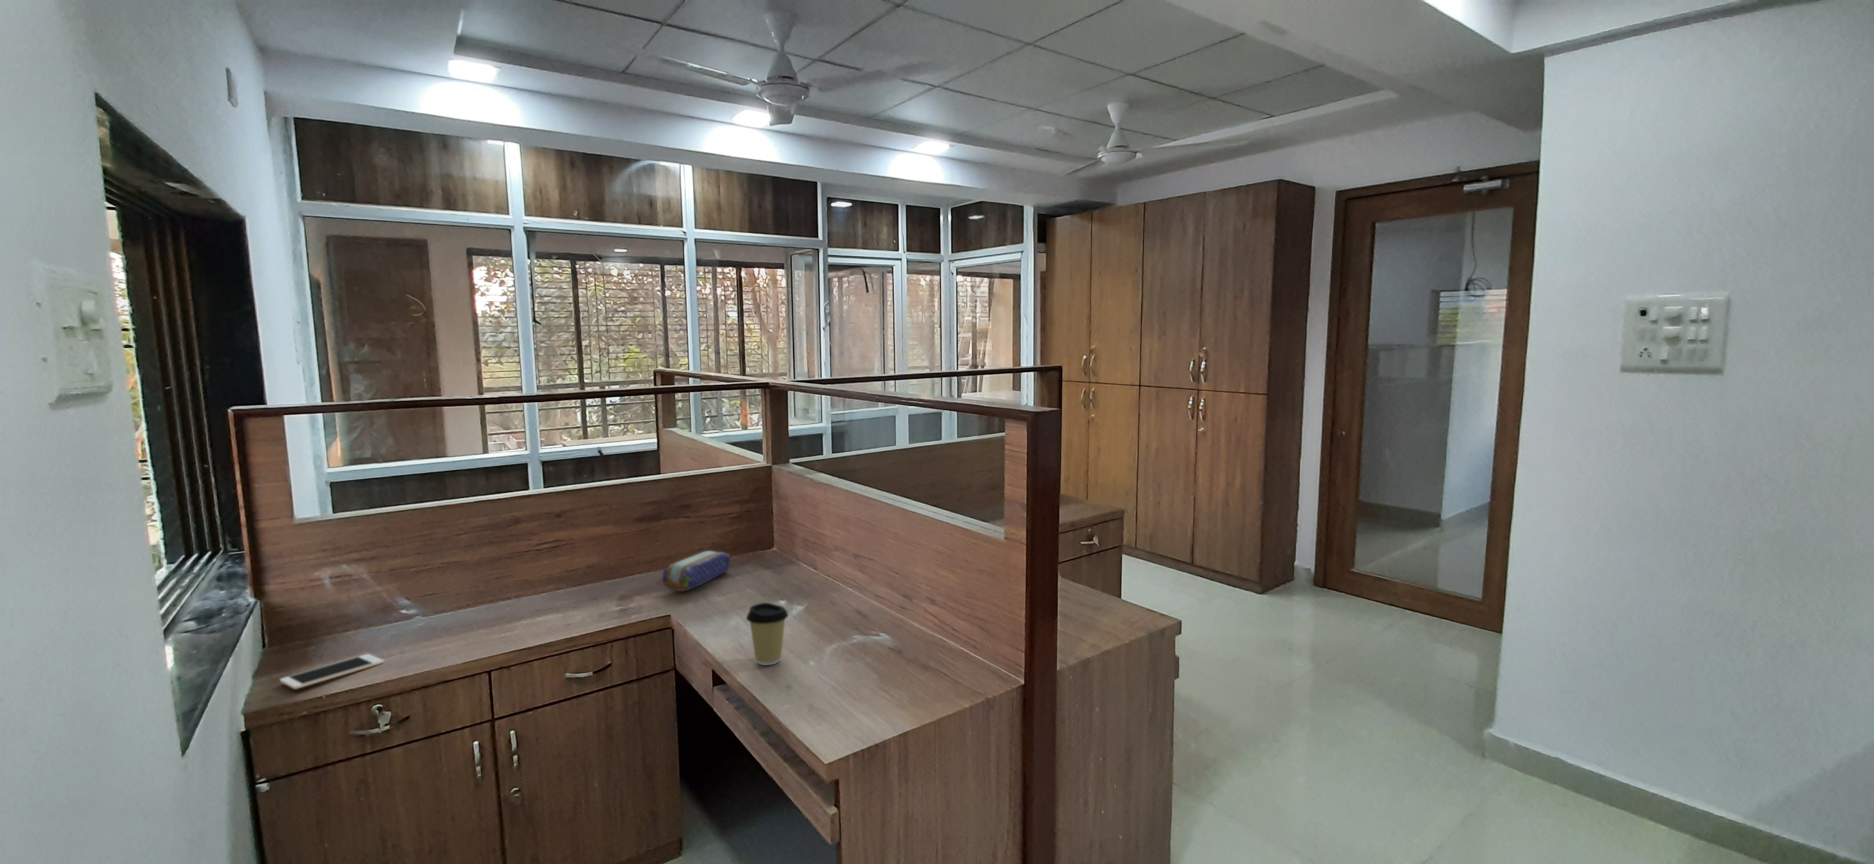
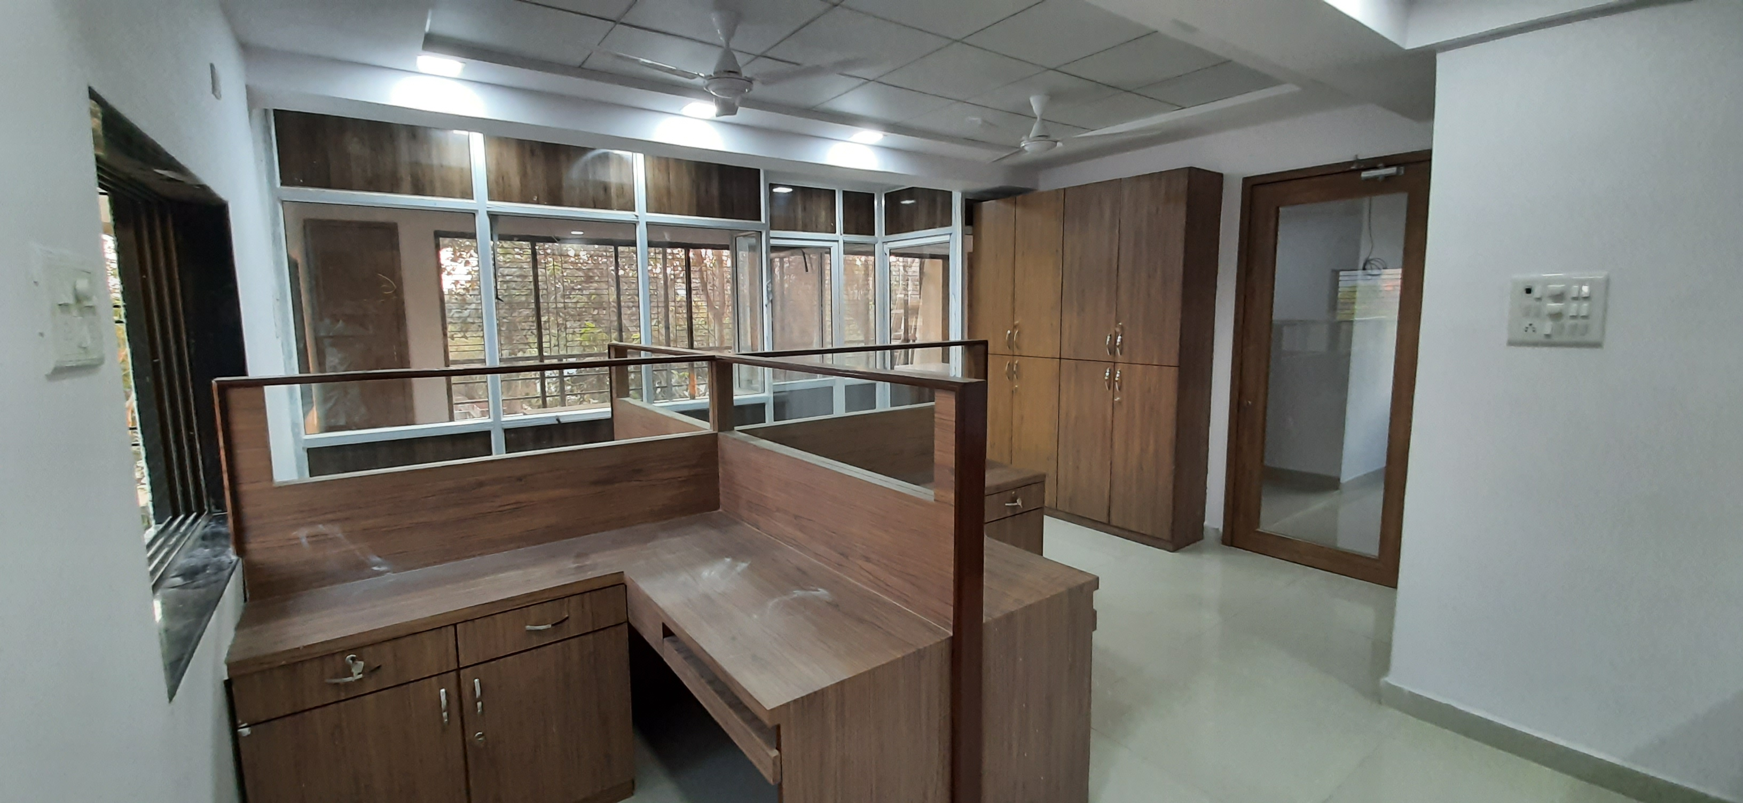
- coffee cup (767, 635)
- pencil case (697, 569)
- cell phone (333, 670)
